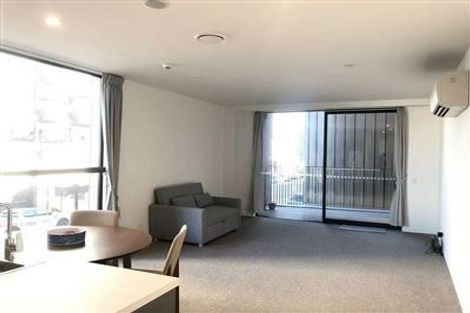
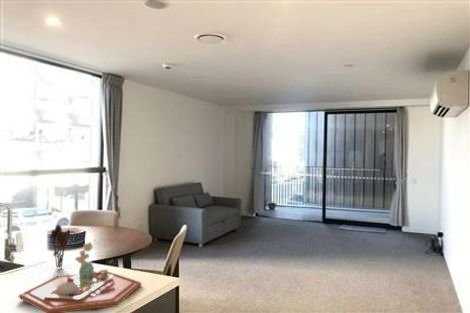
+ food tray (84, 267)
+ utensil holder (60, 246)
